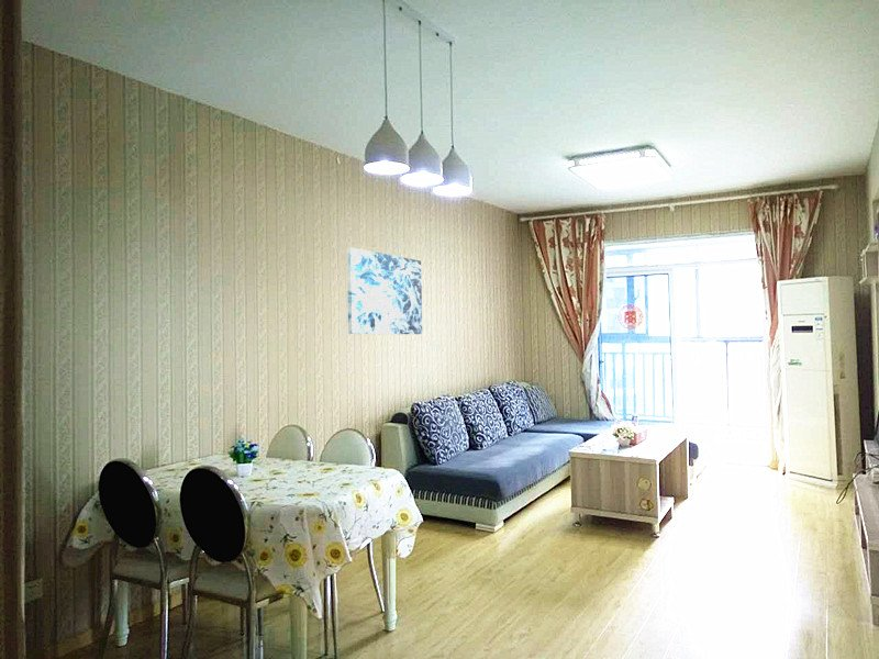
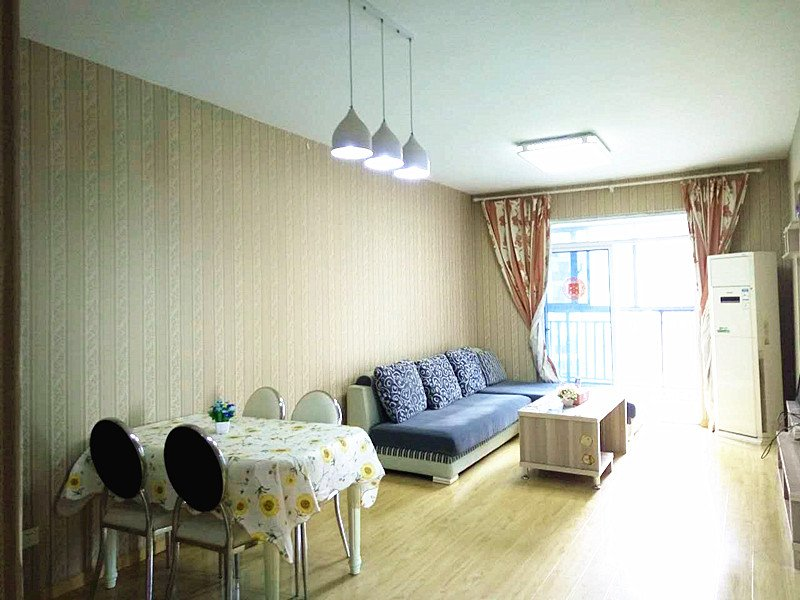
- wall art (387, 294)
